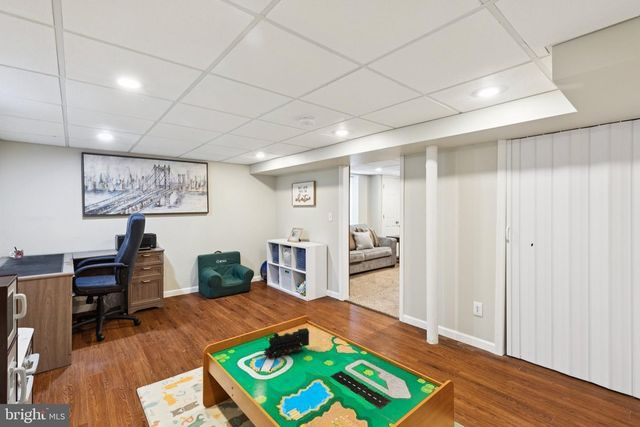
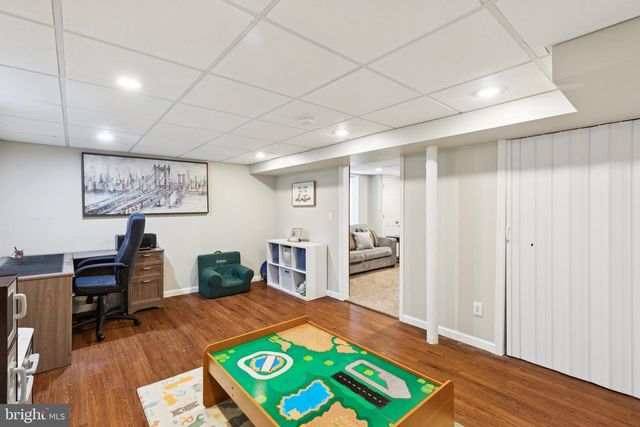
- toy train (286, 342)
